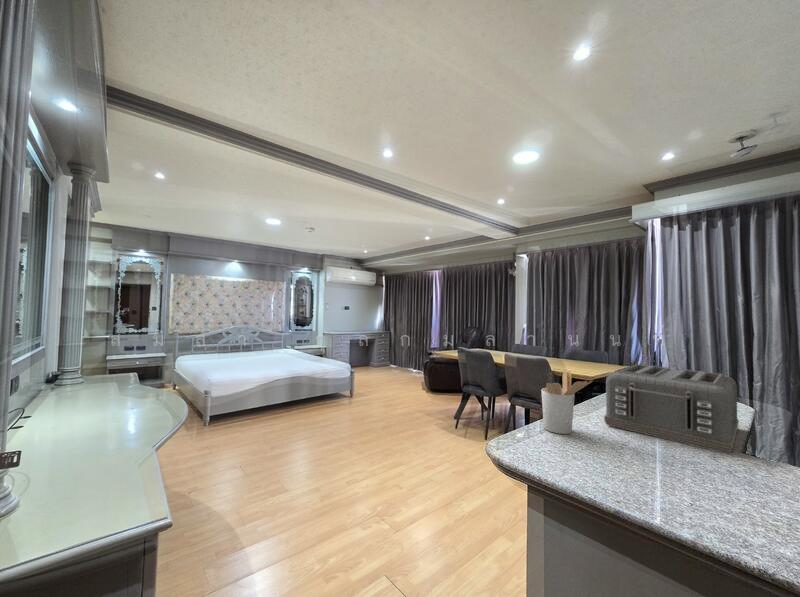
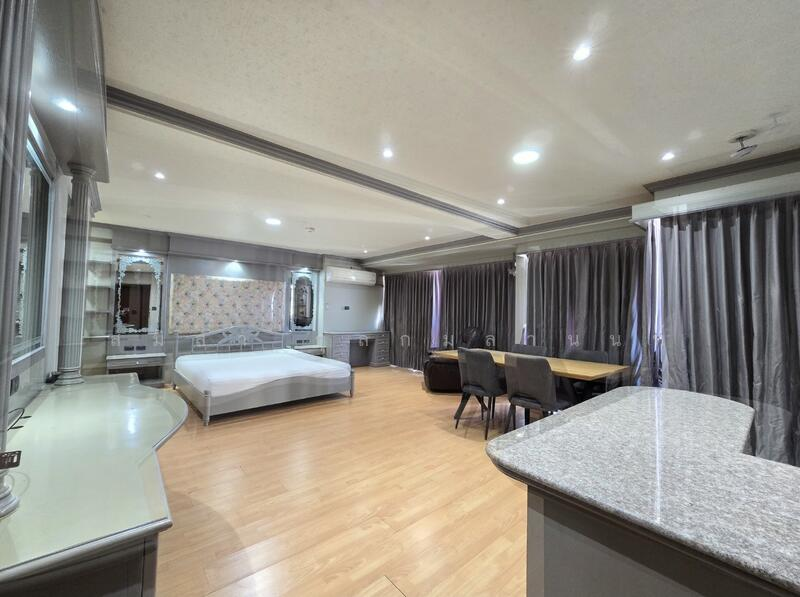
- toaster (669, 400)
- utensil holder (565, 402)
